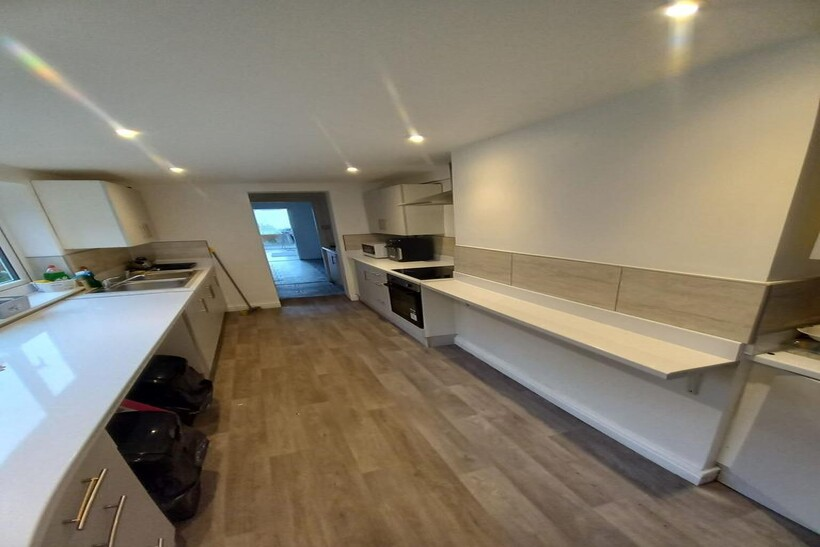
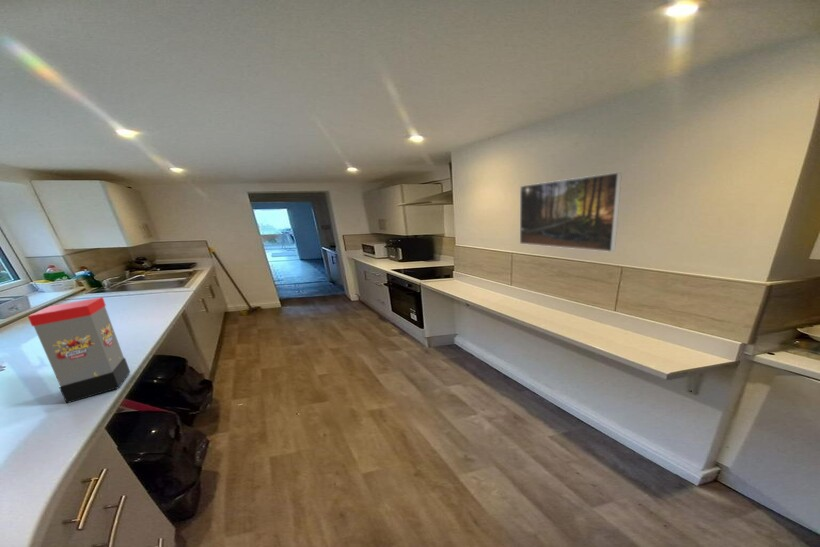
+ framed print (561, 214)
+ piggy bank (85, 347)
